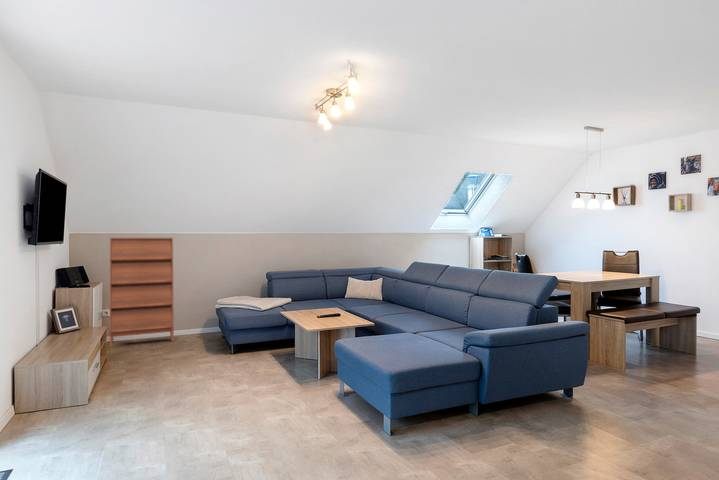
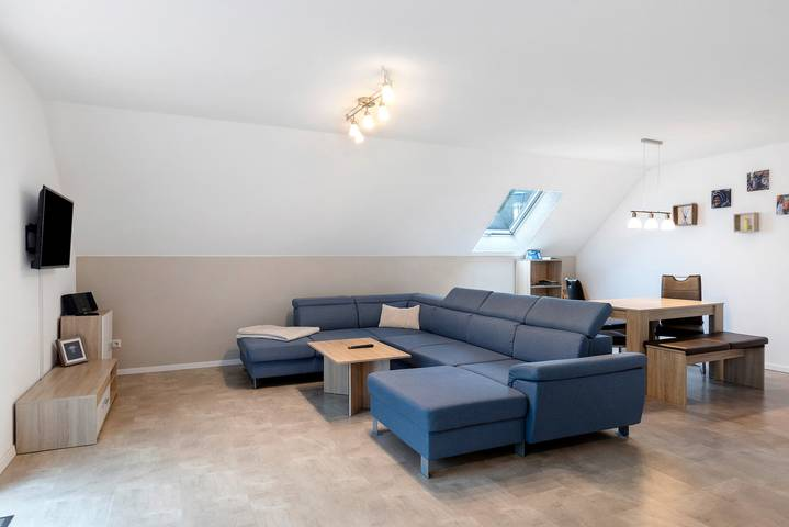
- shoe cabinet (142, 289)
